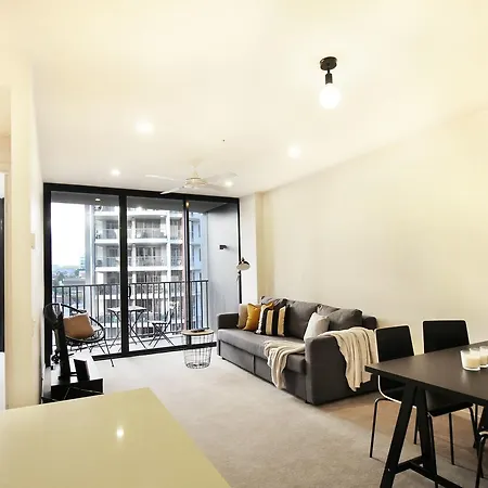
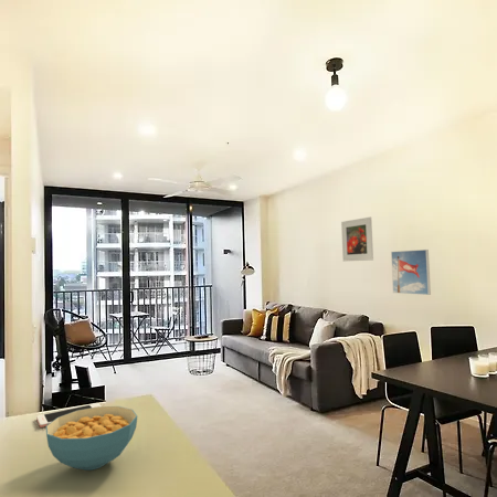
+ cereal bowl (93, 442)
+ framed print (410, 272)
+ cell phone (71, 412)
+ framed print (356, 240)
